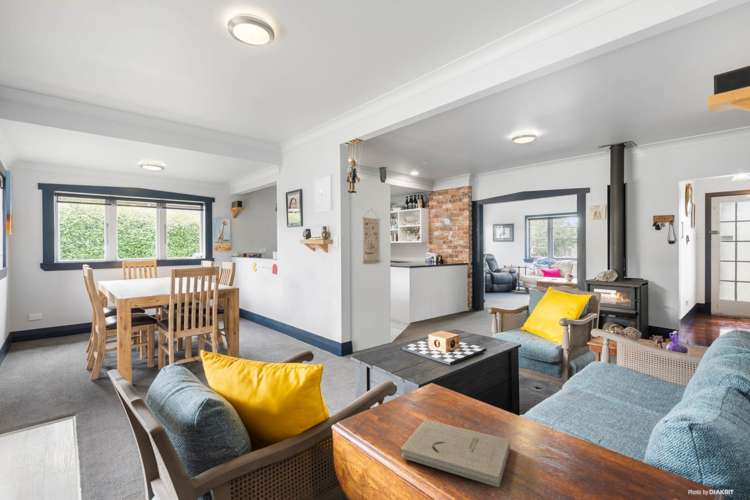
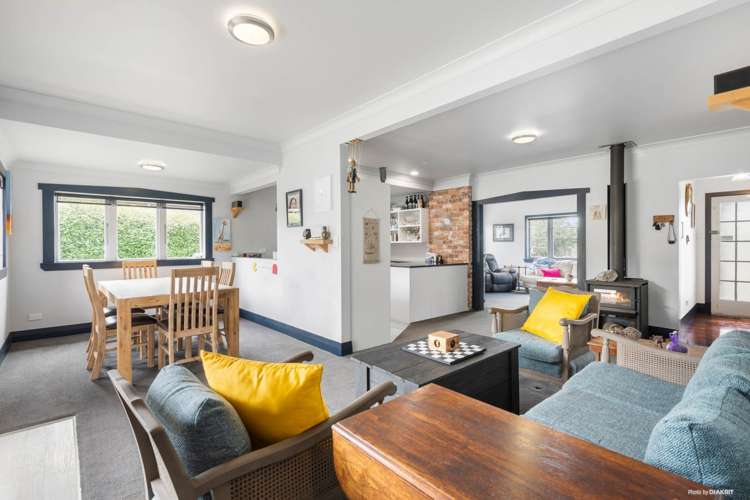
- book (456, 448)
